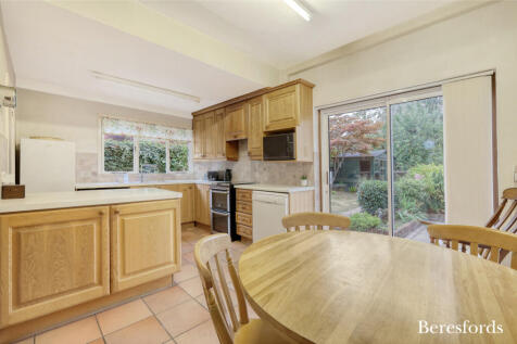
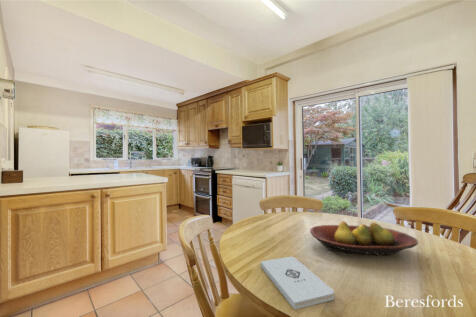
+ fruit bowl (359, 235)
+ notepad (293, 277)
